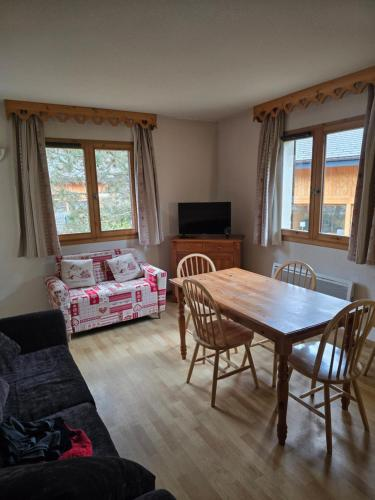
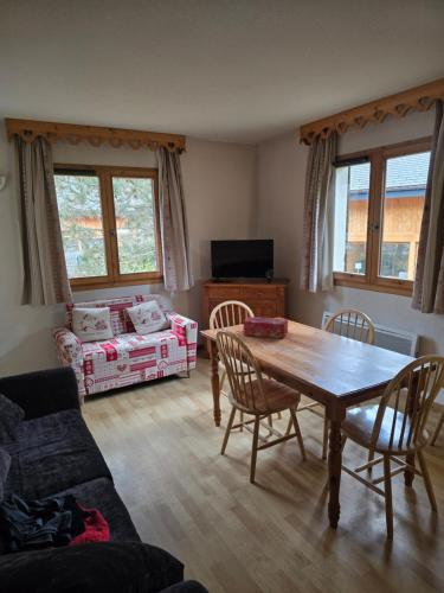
+ tissue box (265, 326)
